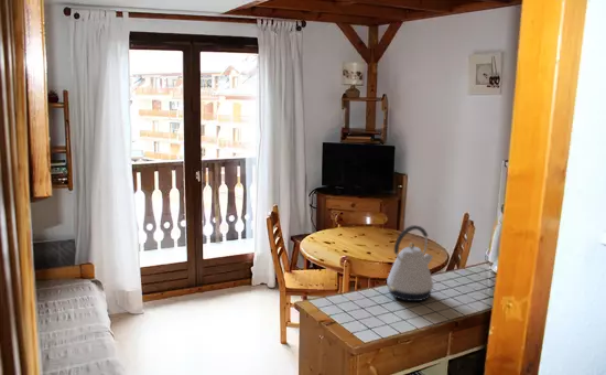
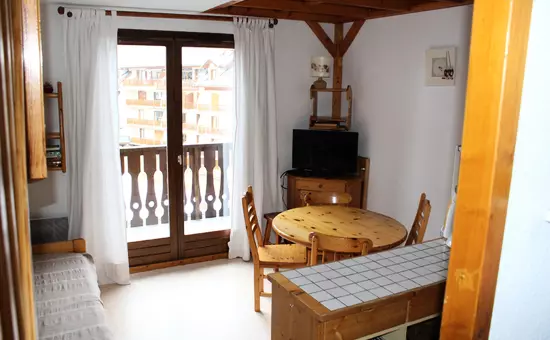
- kettle (412, 260)
